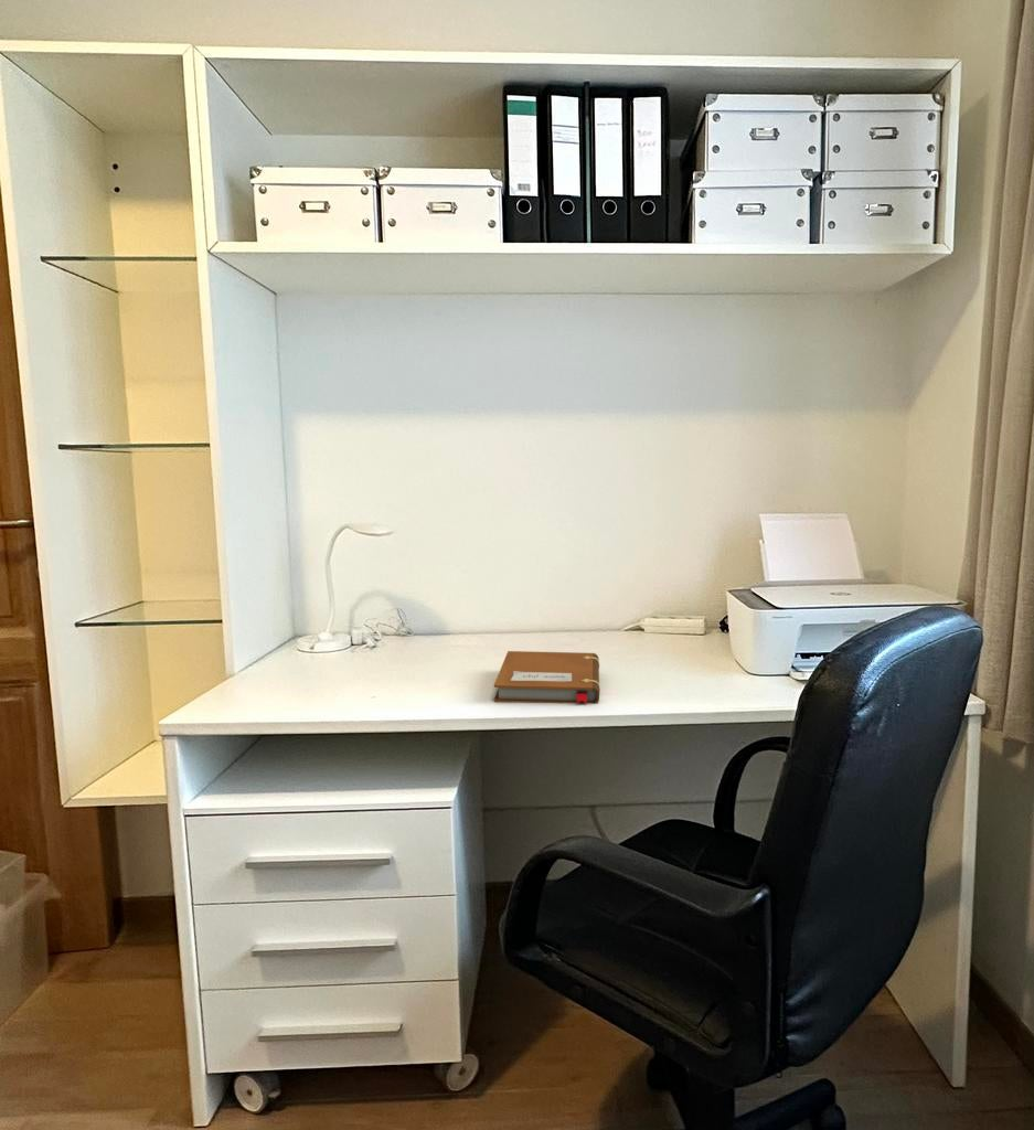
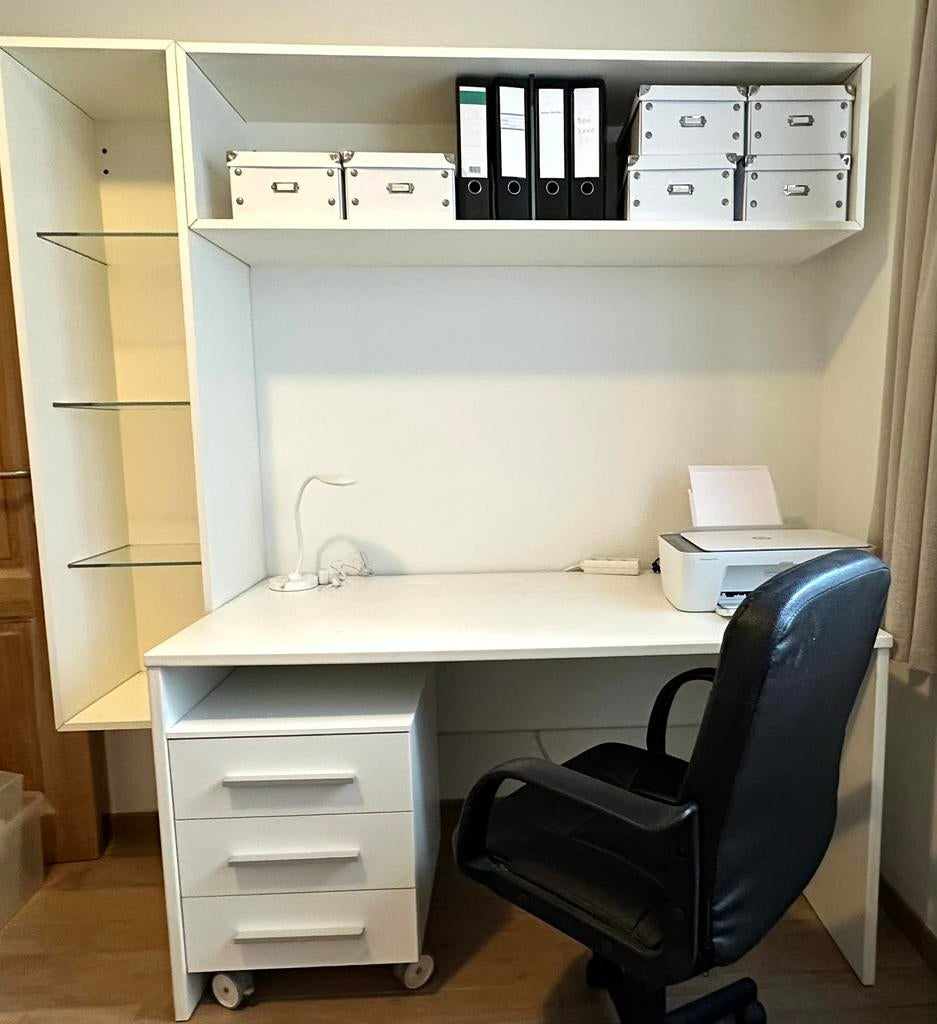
- notebook (550, 676)
